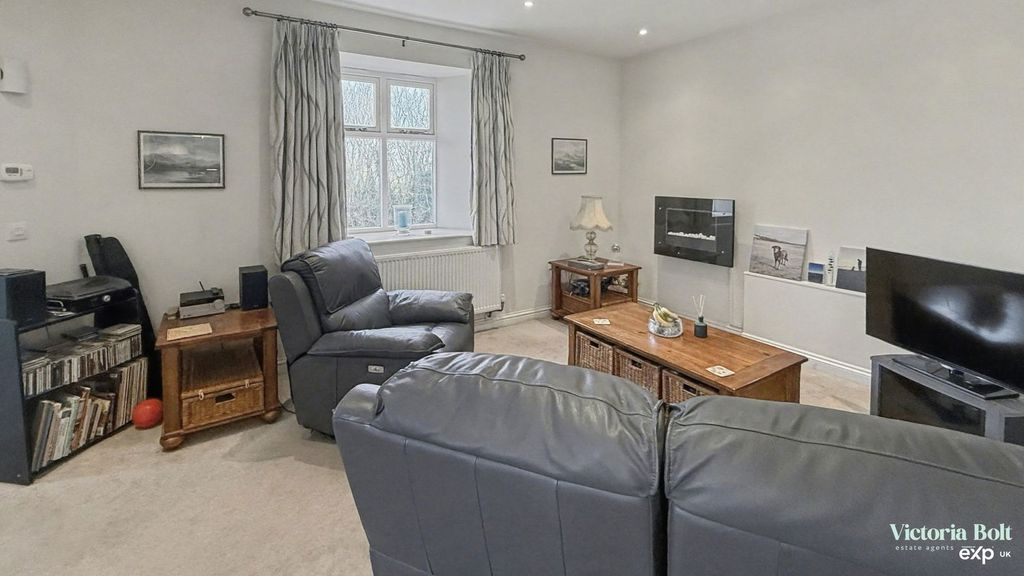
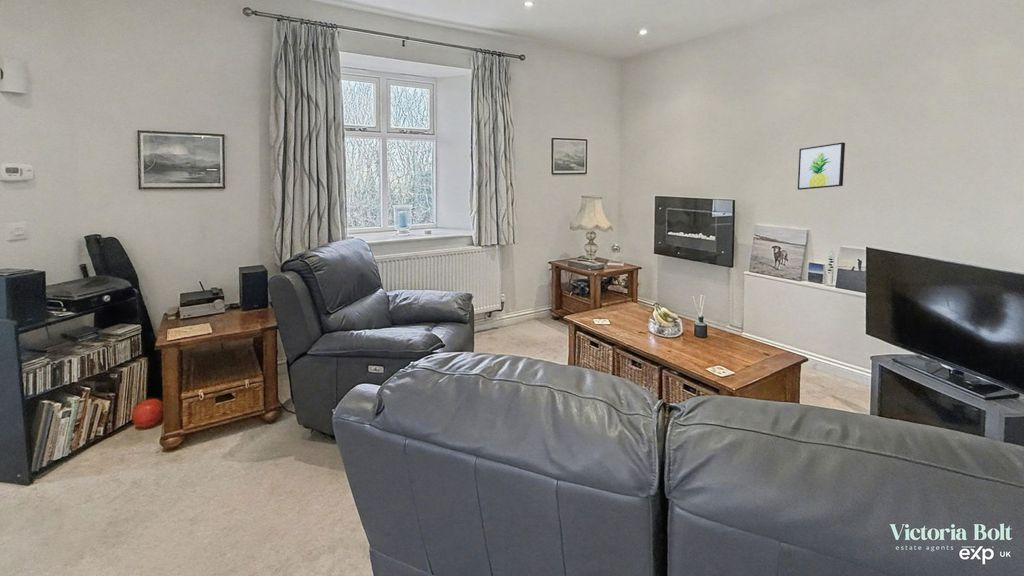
+ wall art (820, 166)
